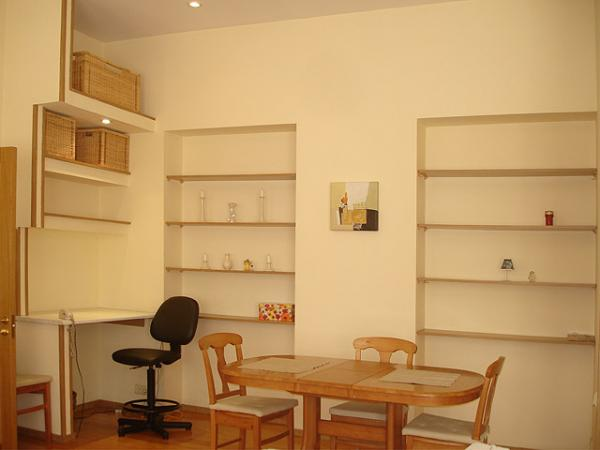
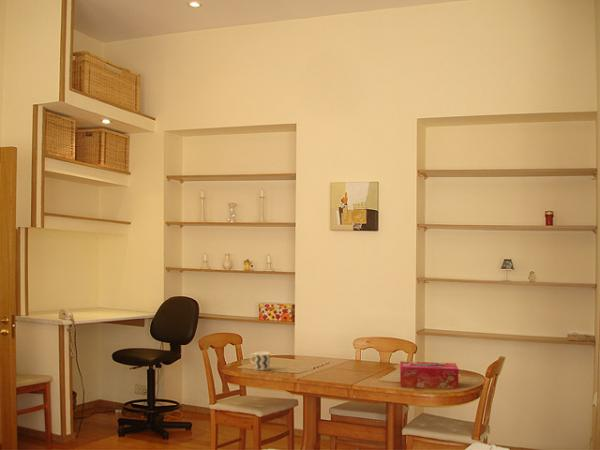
+ cup (259, 360)
+ tissue box (428, 374)
